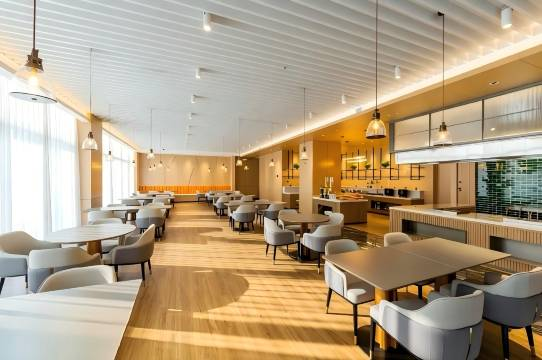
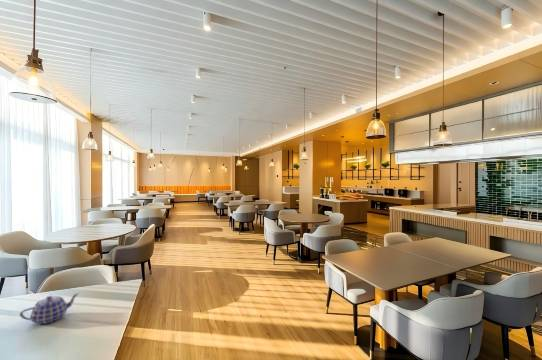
+ teapot (51, 307)
